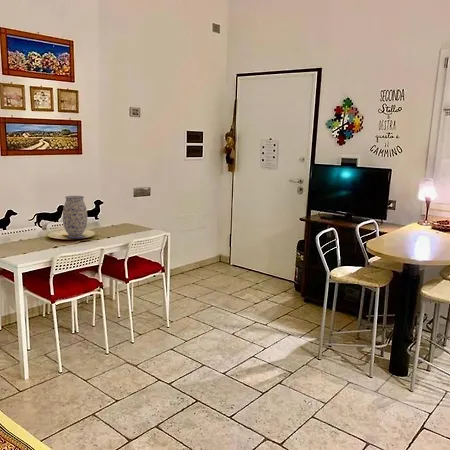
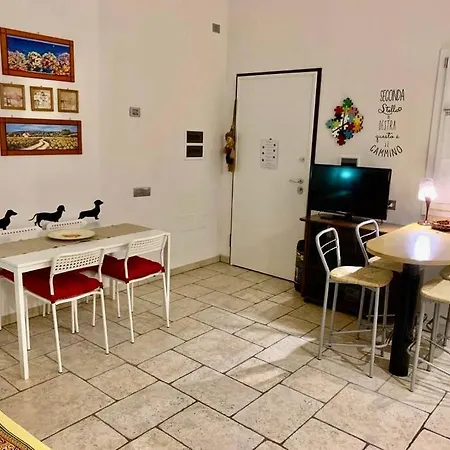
- vase (75, 216)
